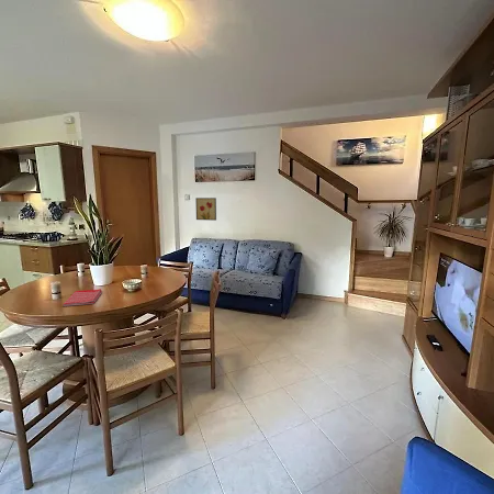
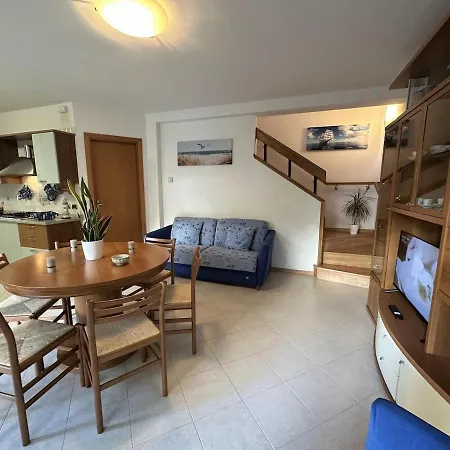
- dish towel (83, 296)
- wall art (205, 209)
